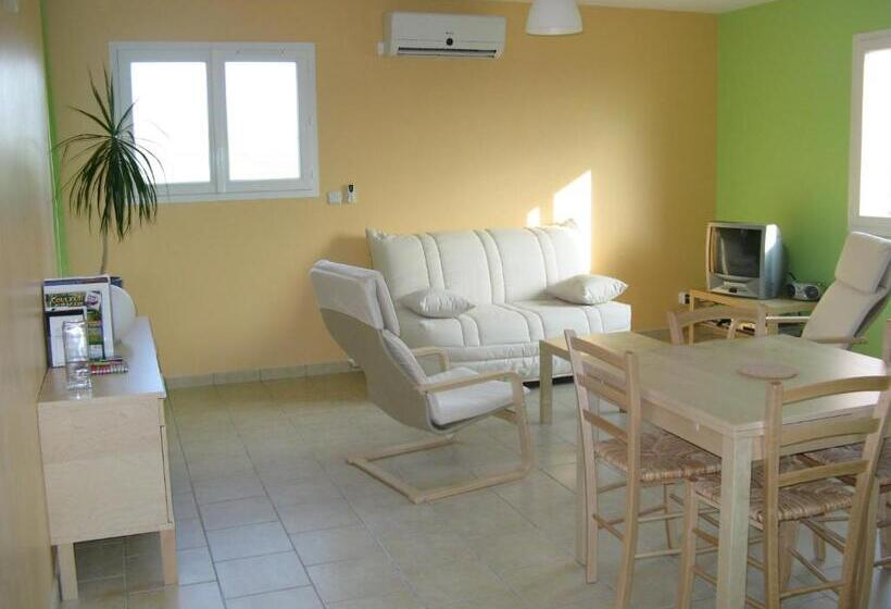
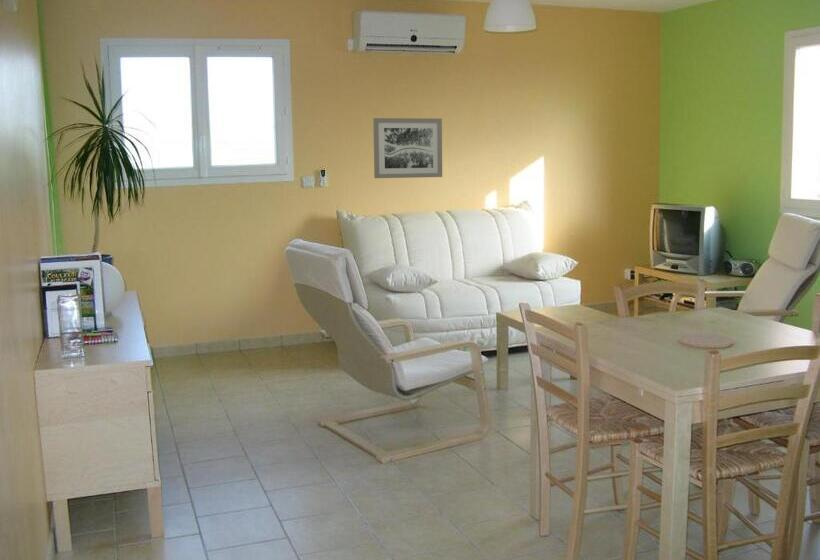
+ wall art (408, 148)
